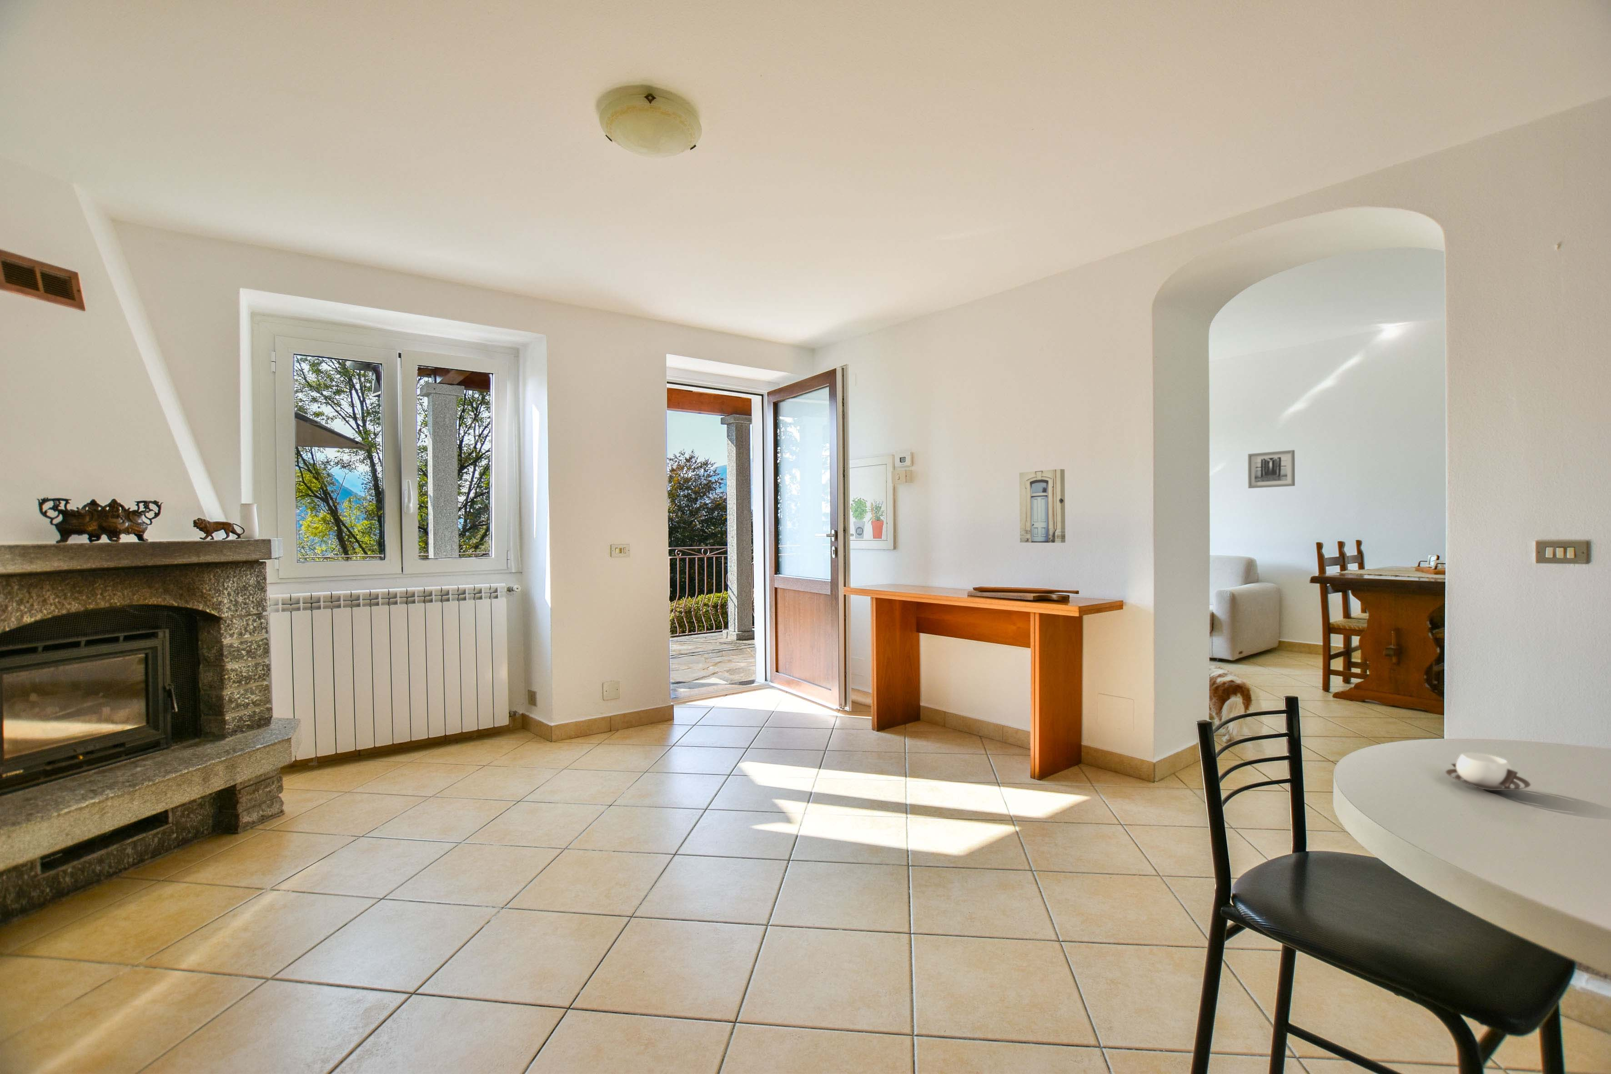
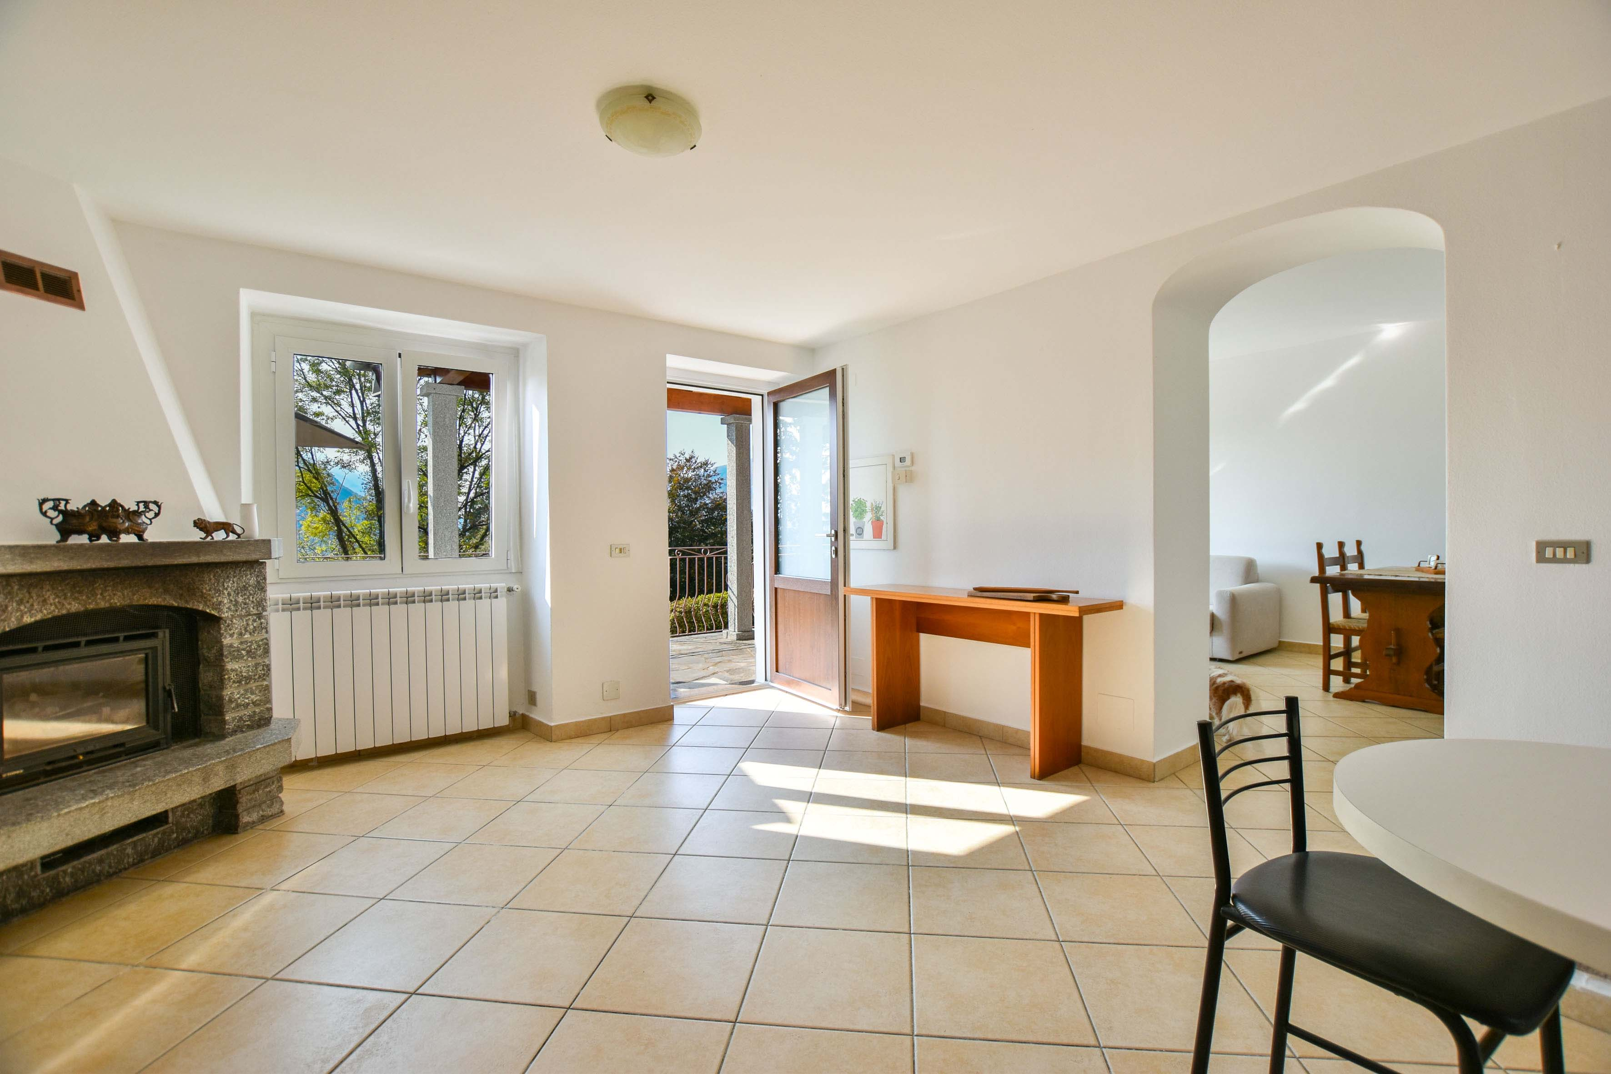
- wall art (1271, 469)
- cup (1484, 772)
- wall art (1042, 507)
